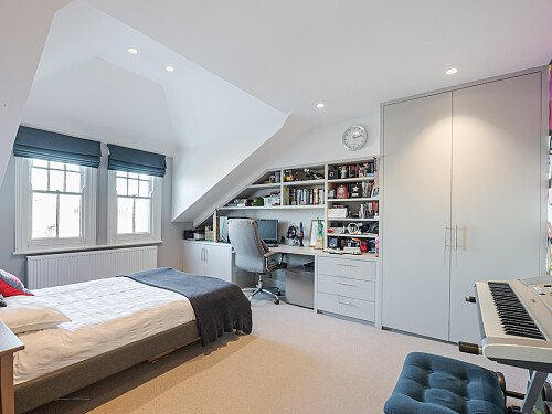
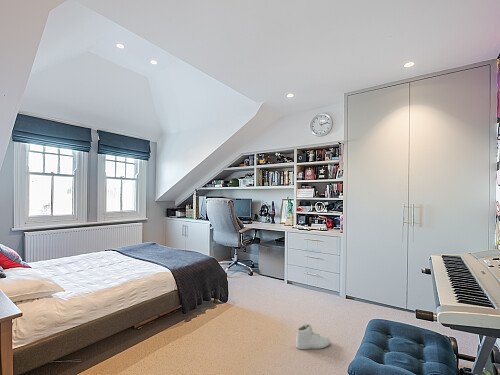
+ sneaker (313, 335)
